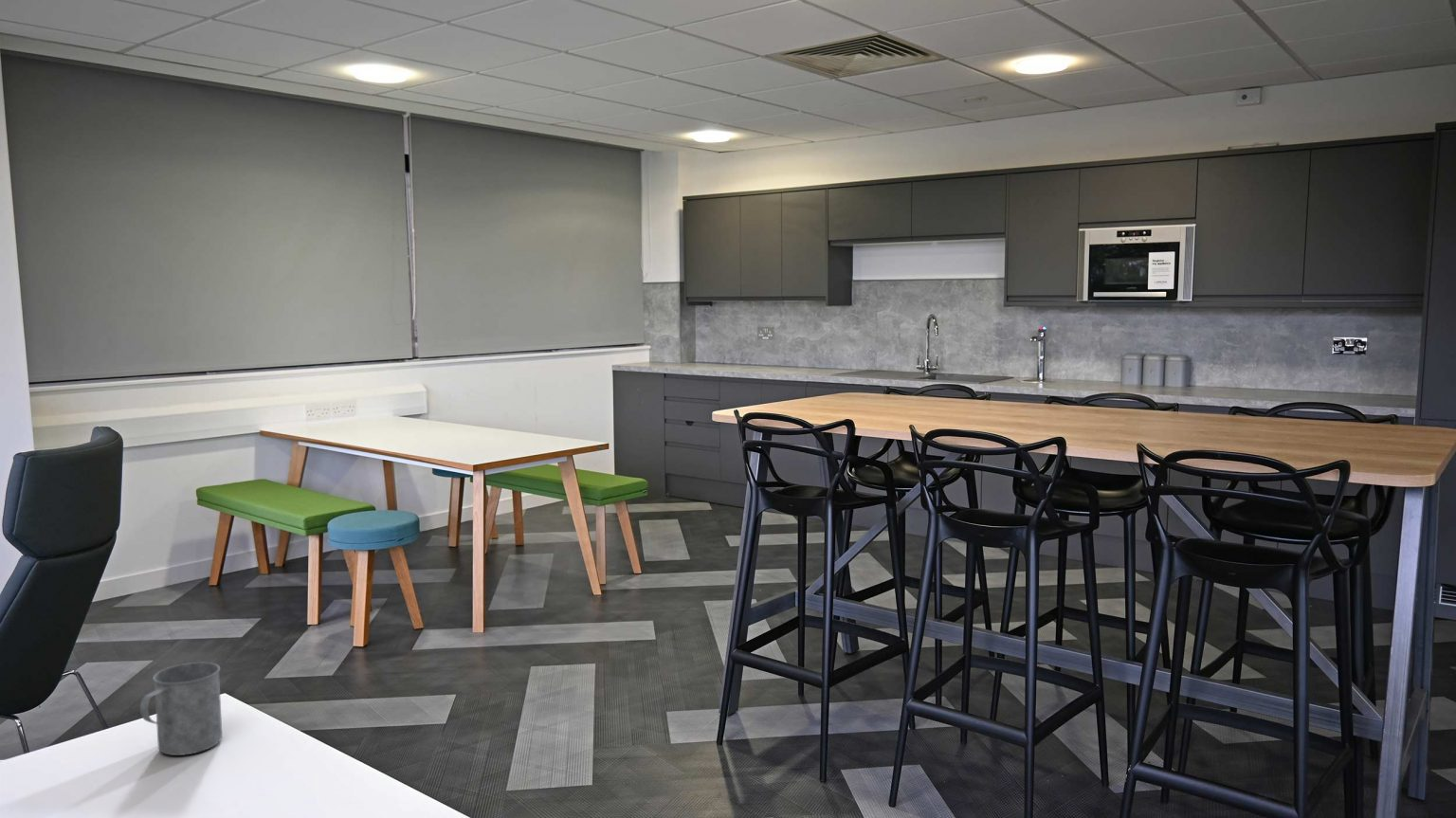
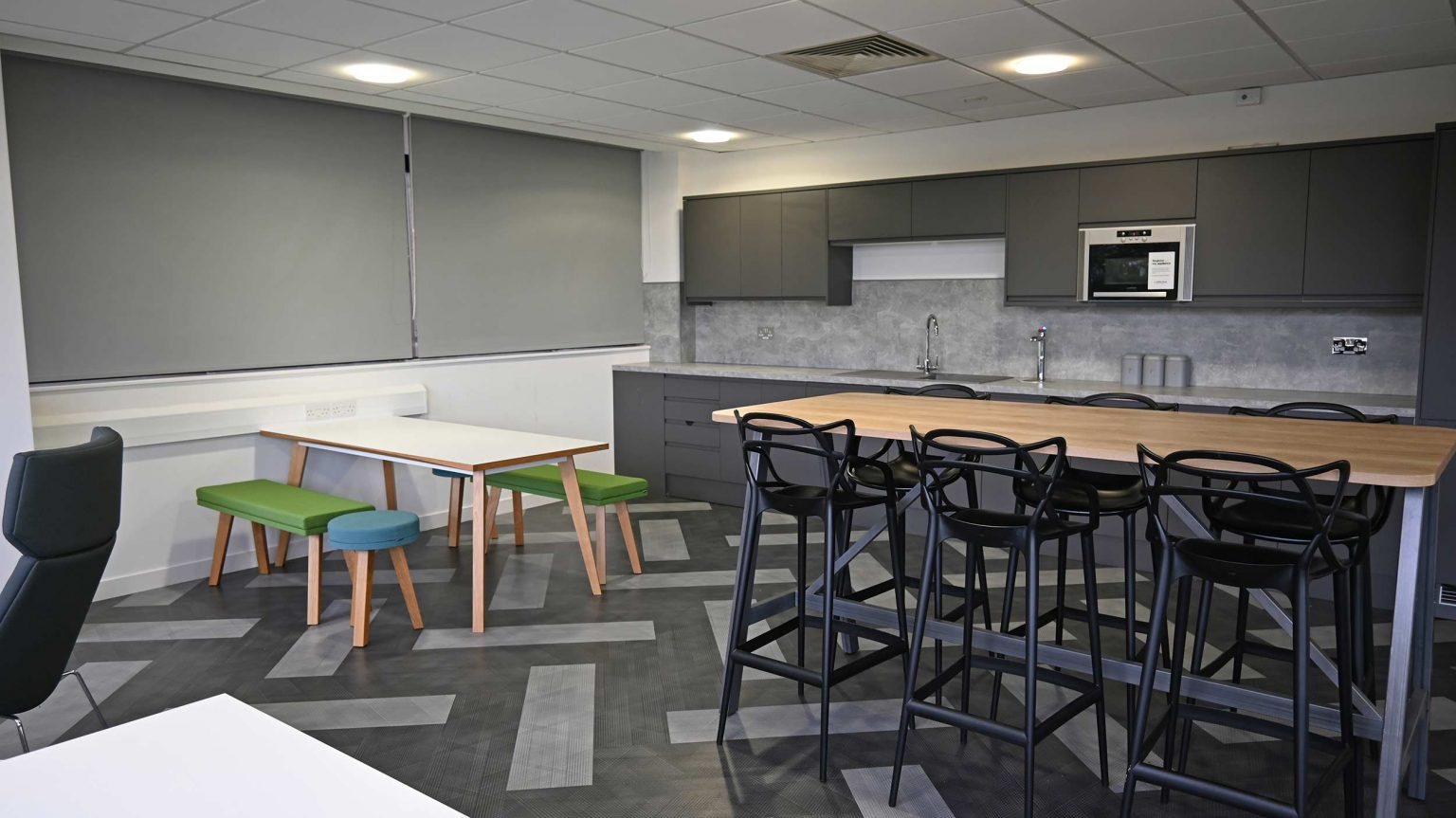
- mug (178, 714)
